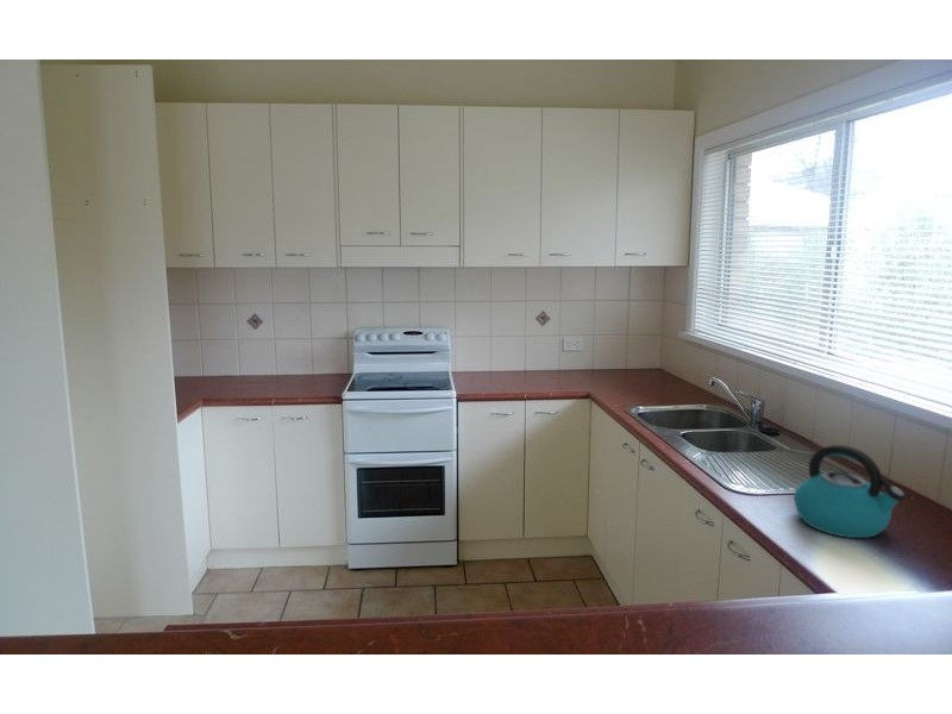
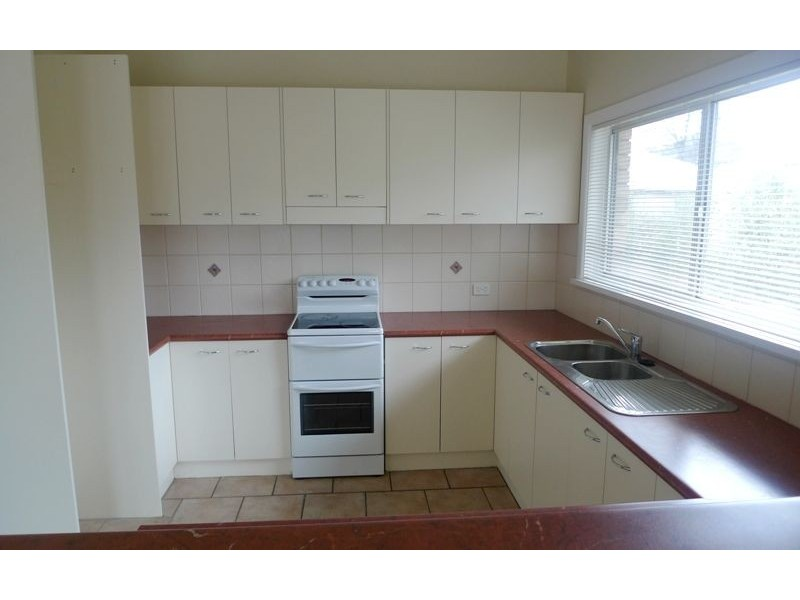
- kettle (848, 487)
